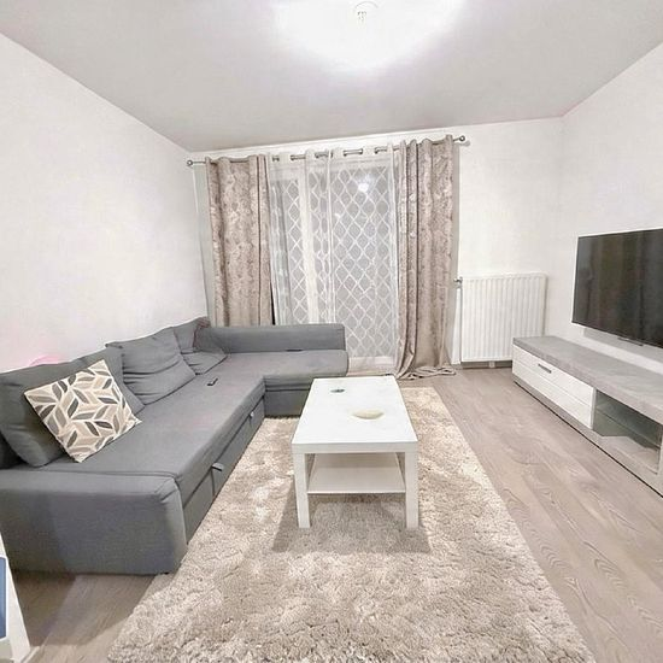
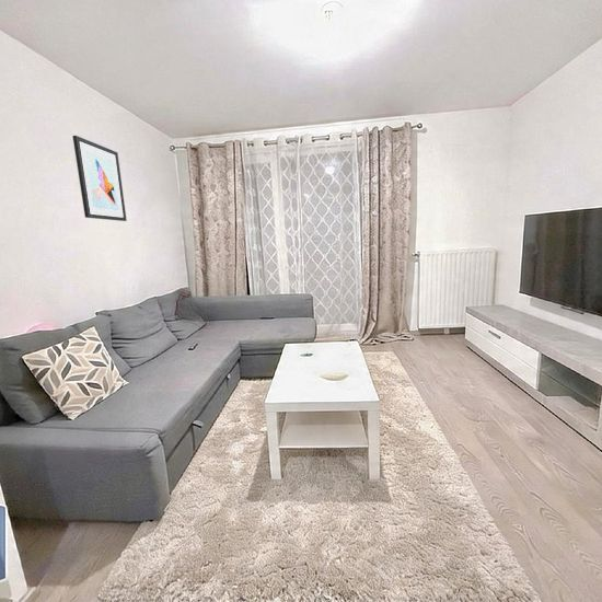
+ wall art (102, 182)
